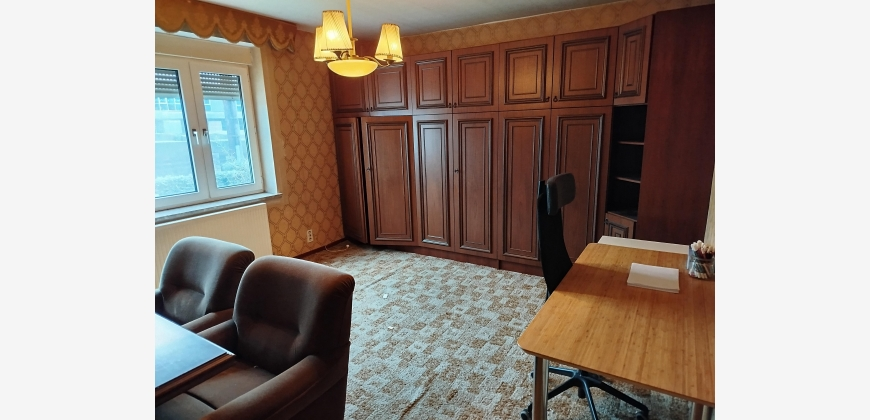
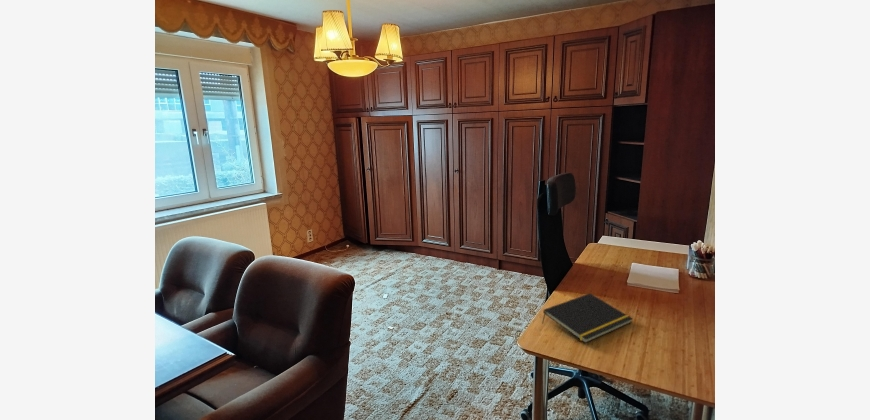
+ notepad (587, 315)
